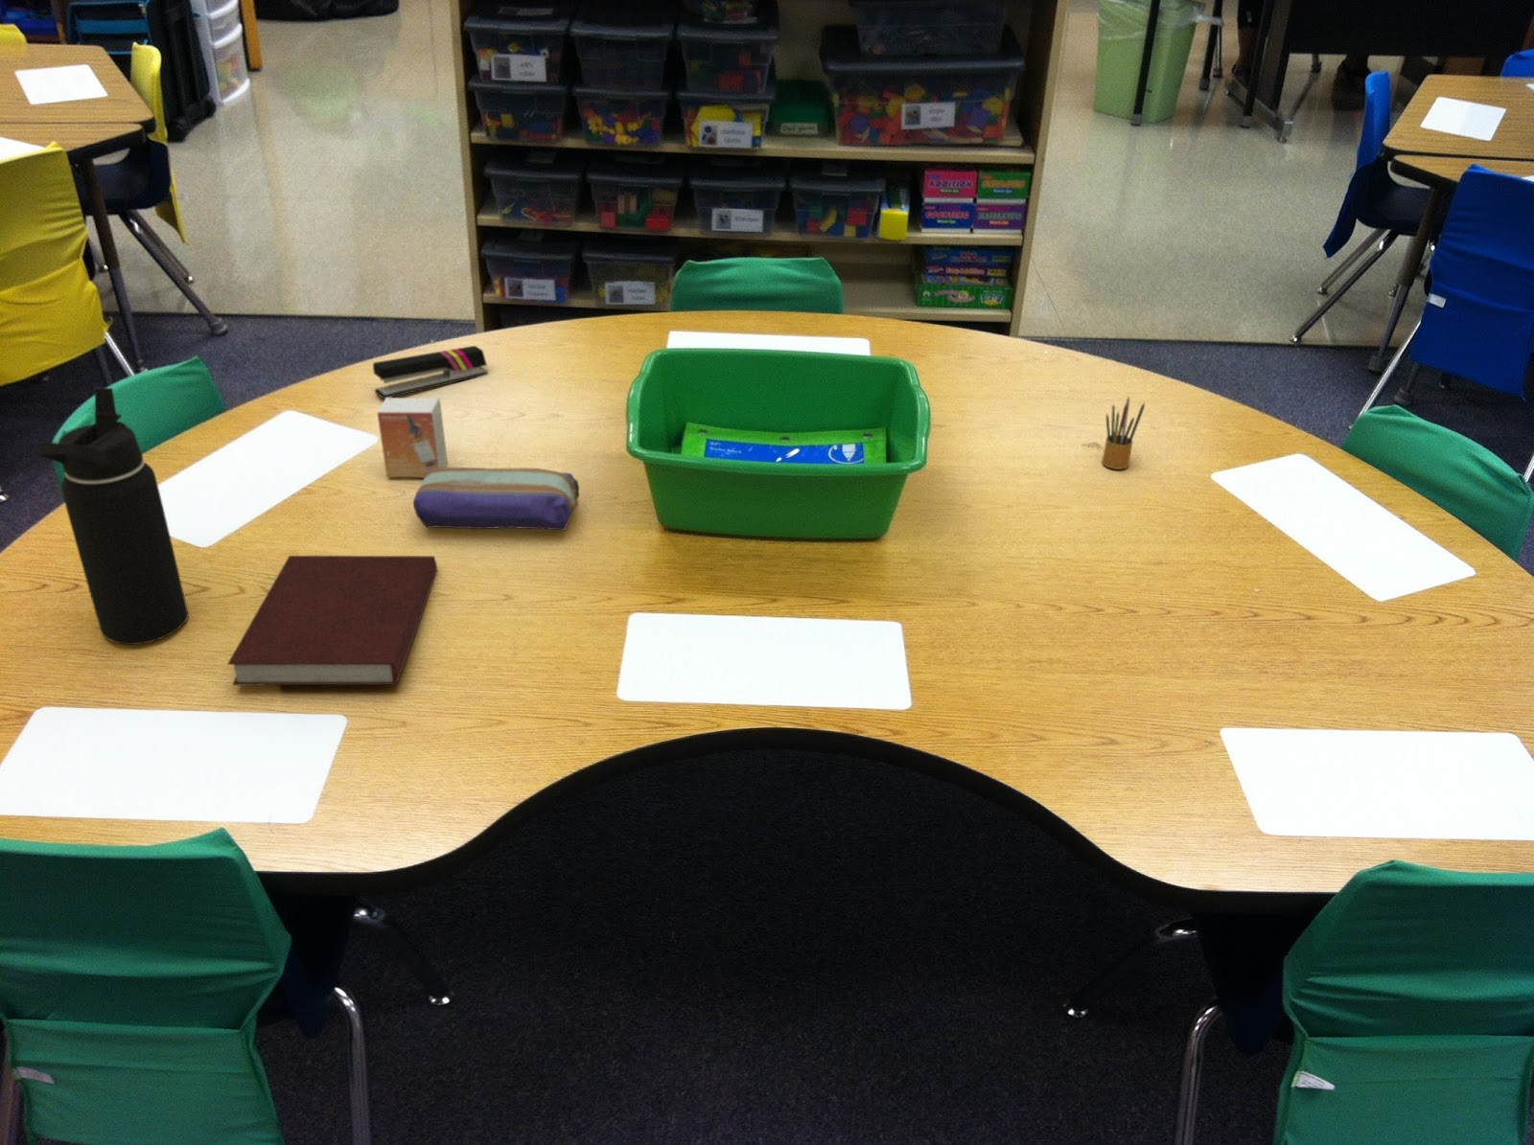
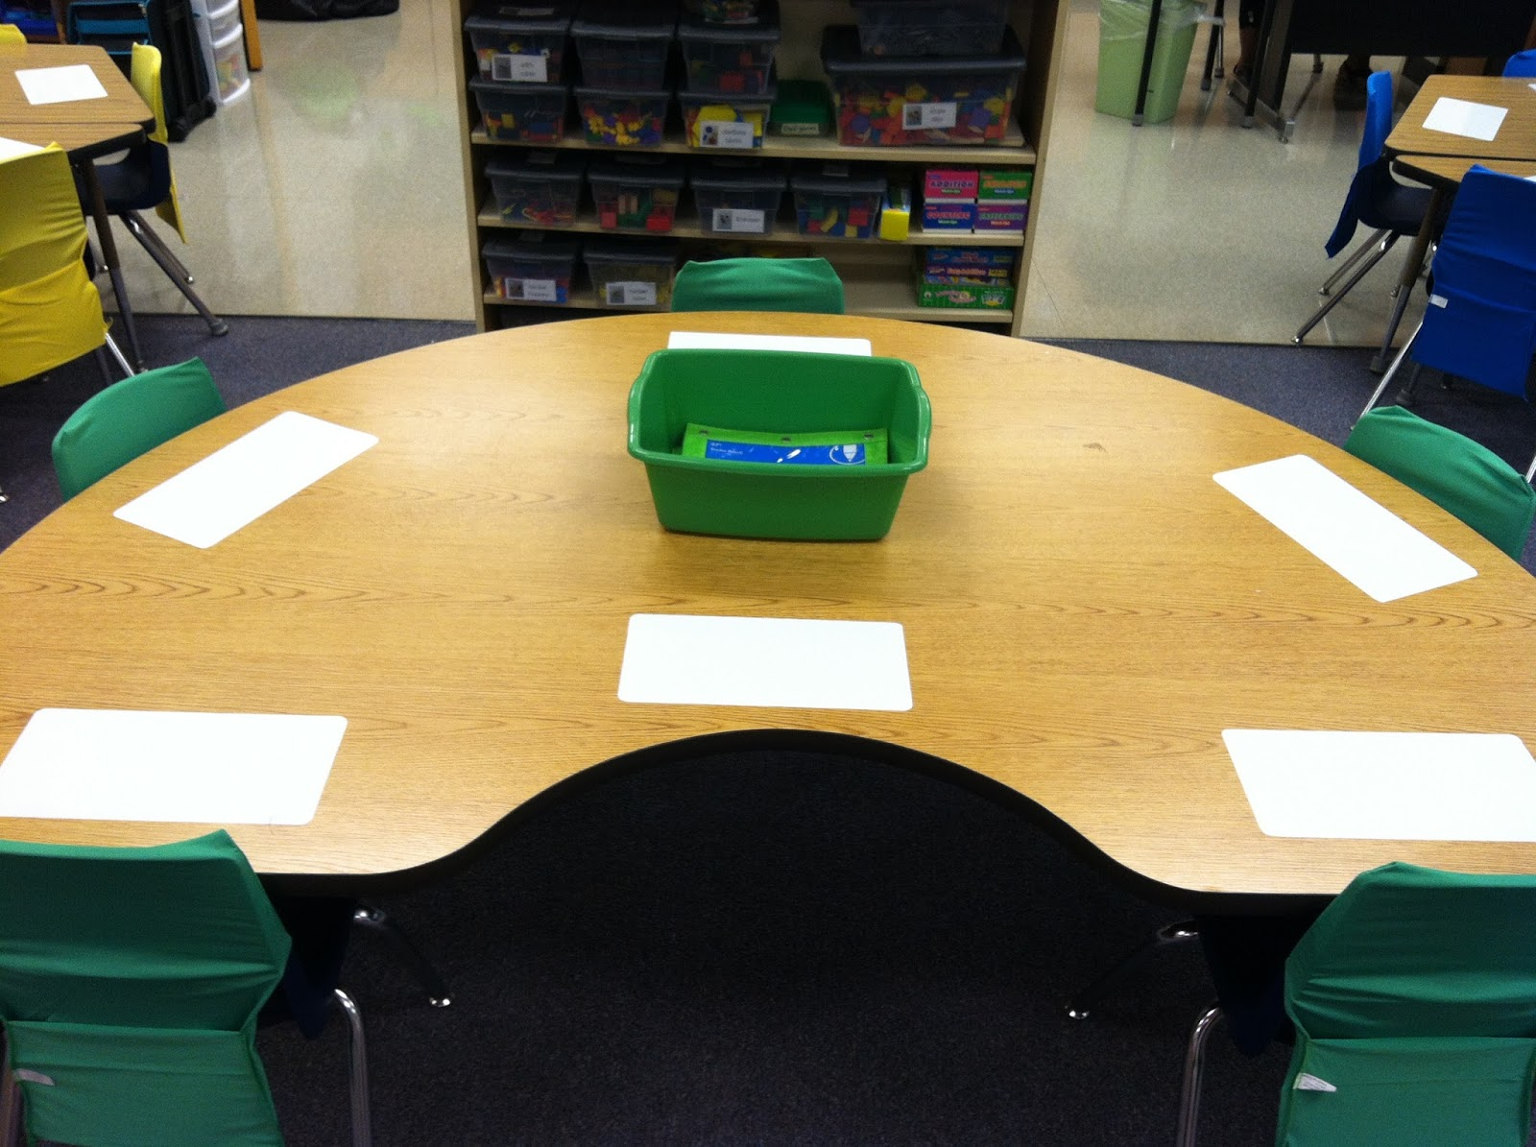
- water bottle (111, 522)
- stapler (431, 368)
- notebook (340, 616)
- small box (413, 437)
- pencil box (1121, 434)
- pencil case (498, 499)
